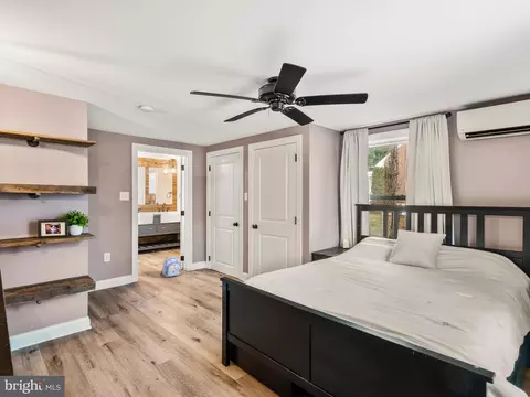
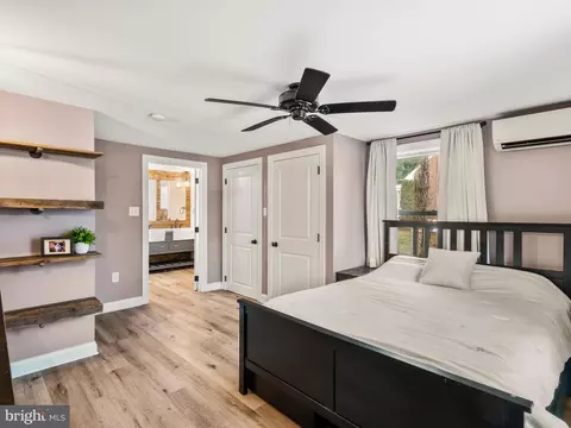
- backpack (171, 266)
